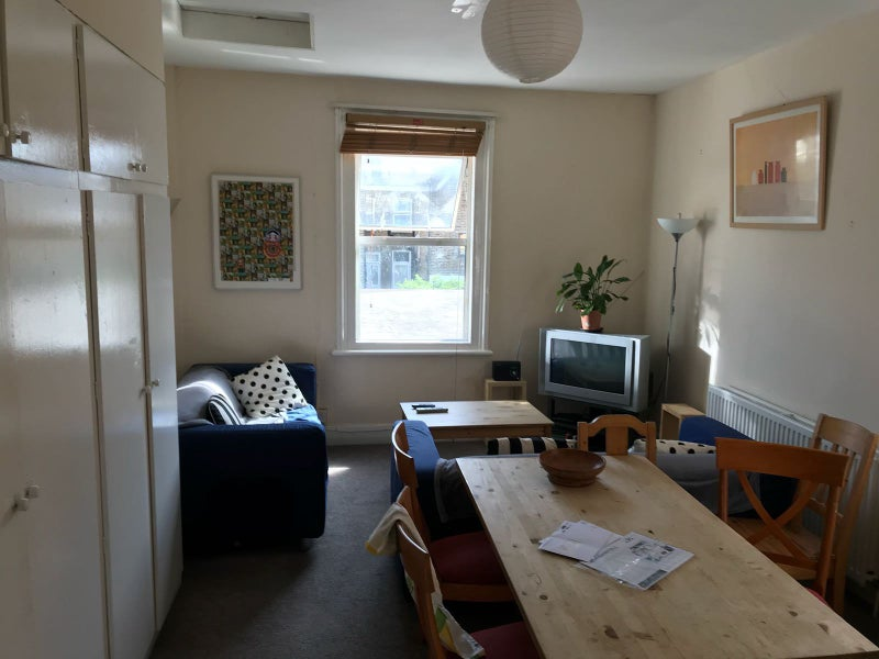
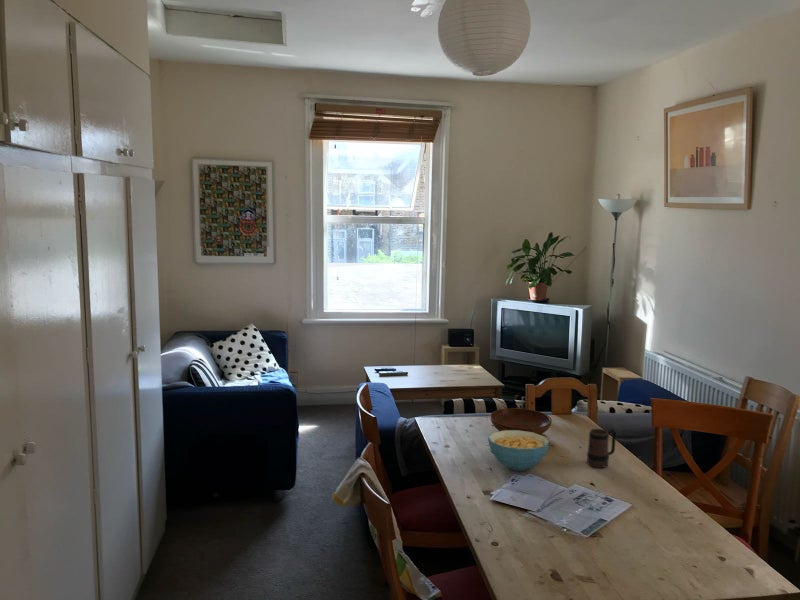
+ mug (602, 447)
+ cereal bowl (517, 453)
